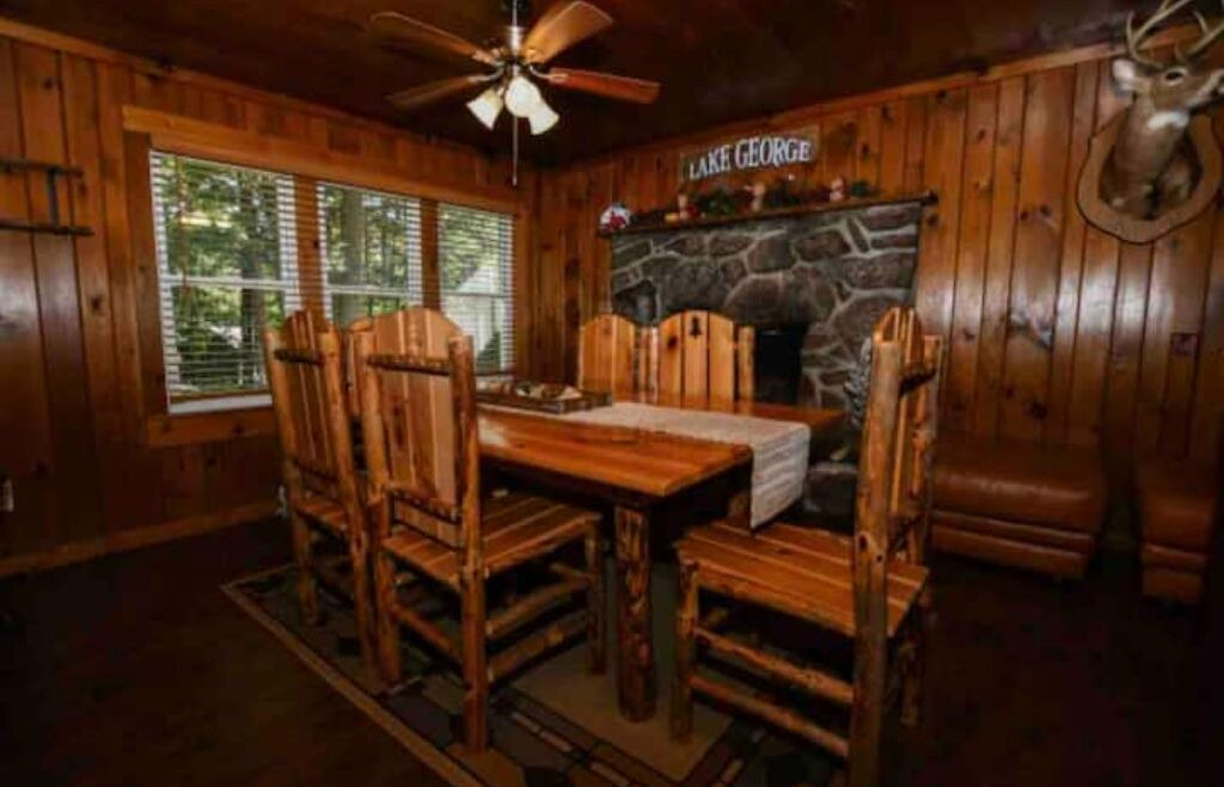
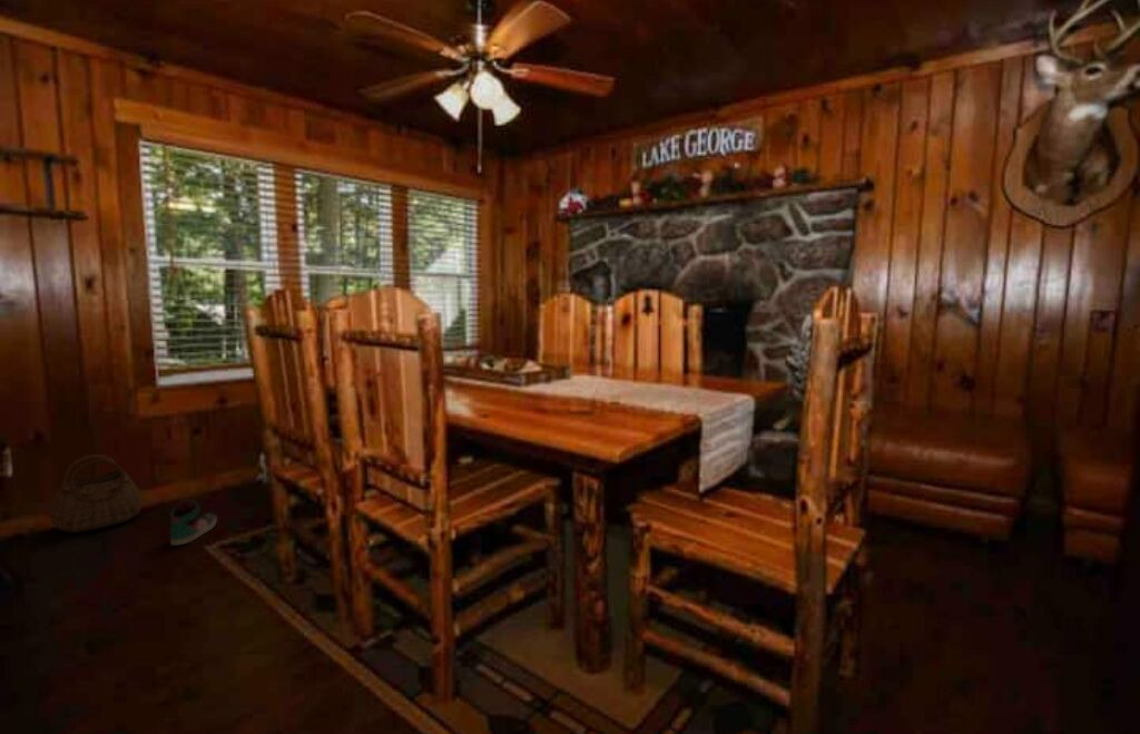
+ basket (96, 490)
+ sneaker (193, 515)
